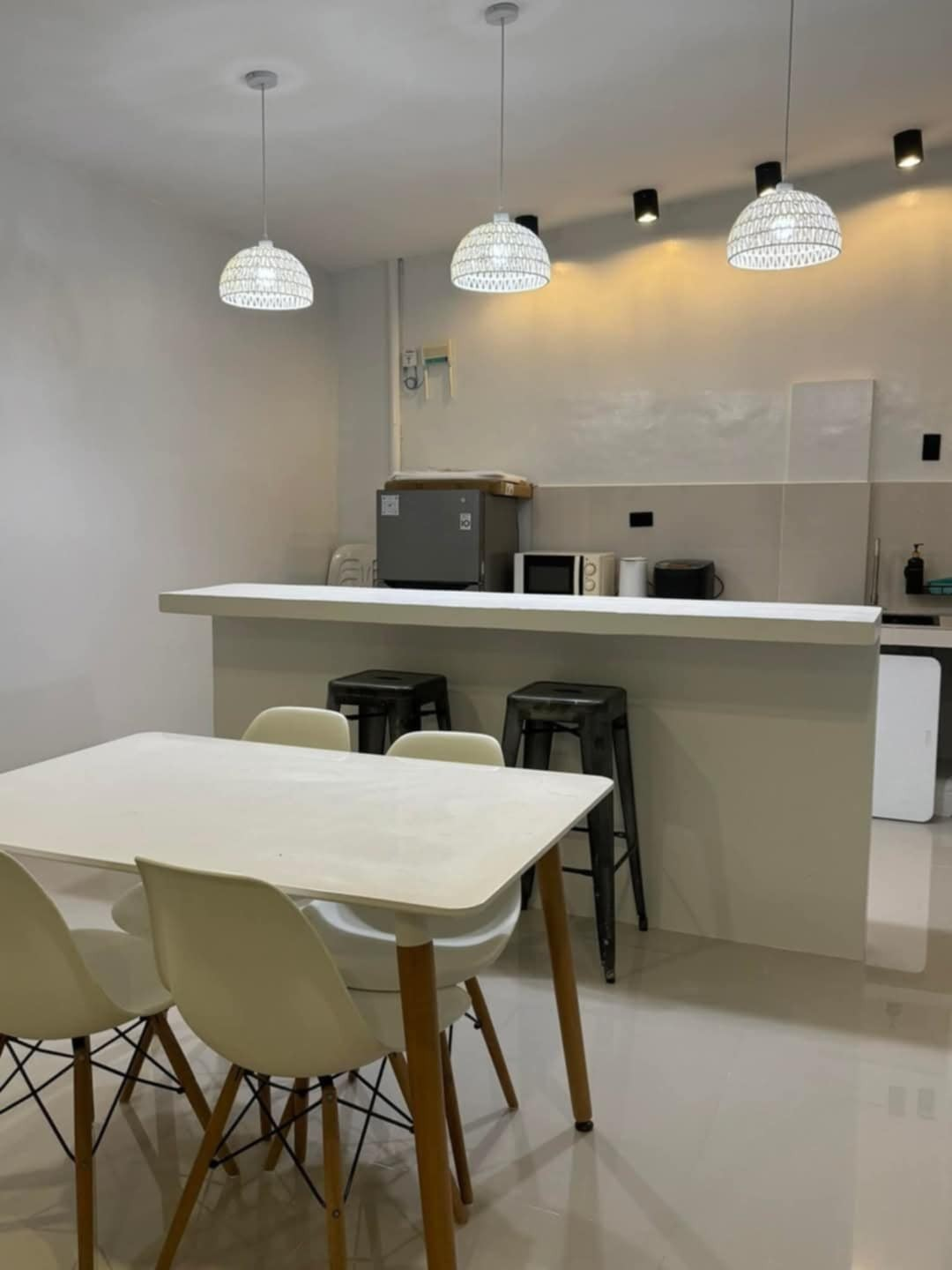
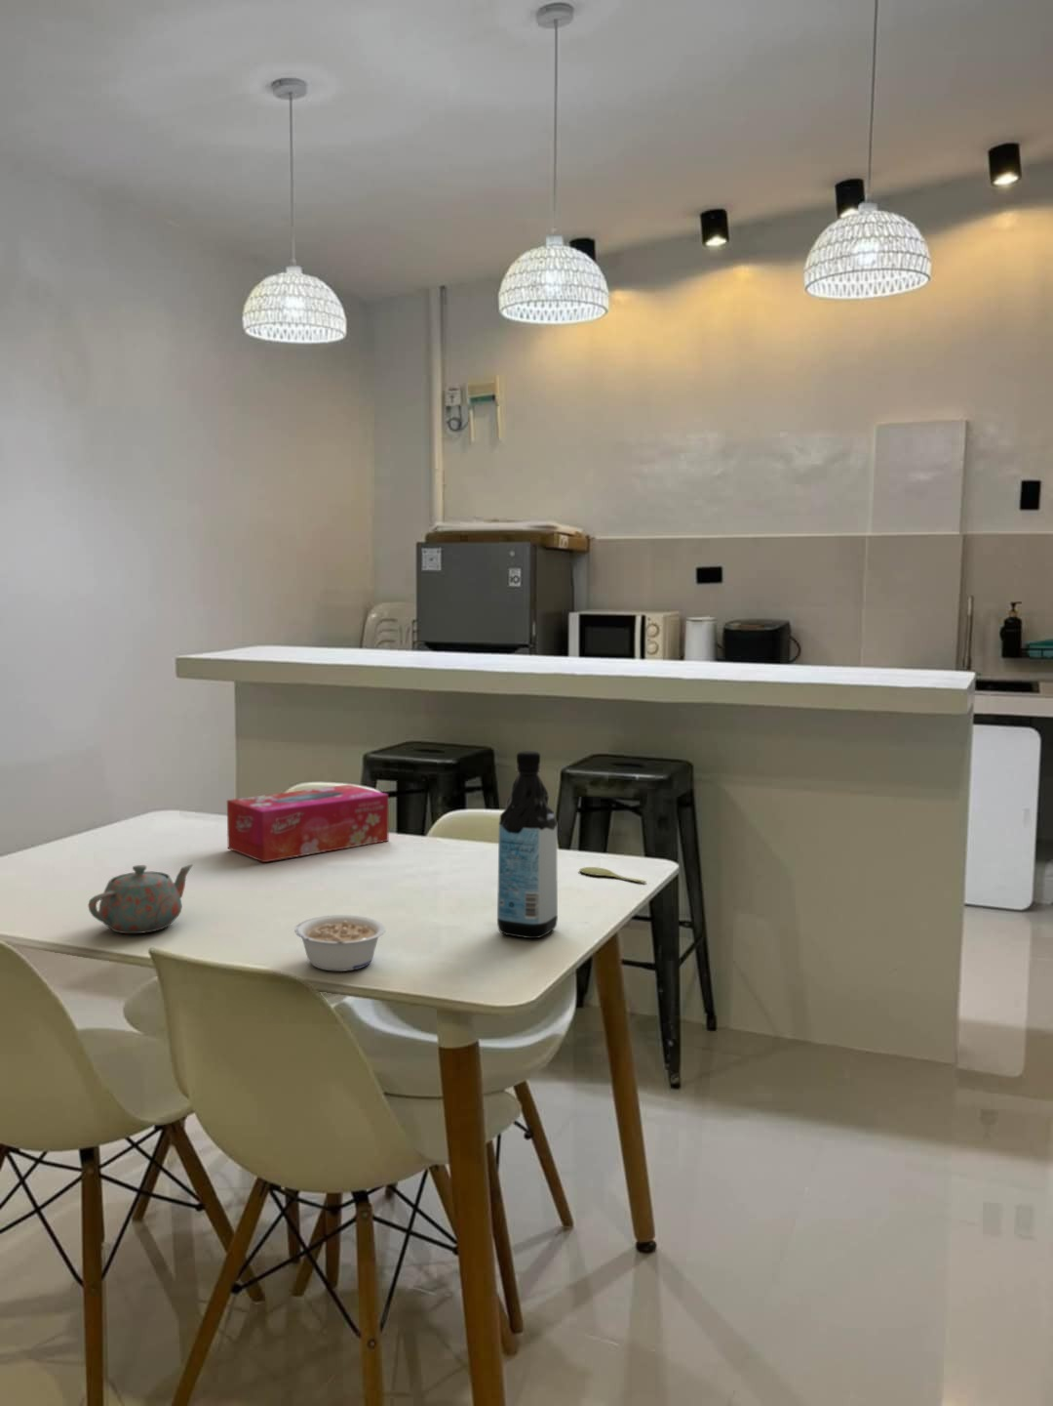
+ legume (342, 941)
+ tissue box (309, 820)
+ spoon (613, 873)
+ water bottle (529, 841)
+ teapot (144, 895)
